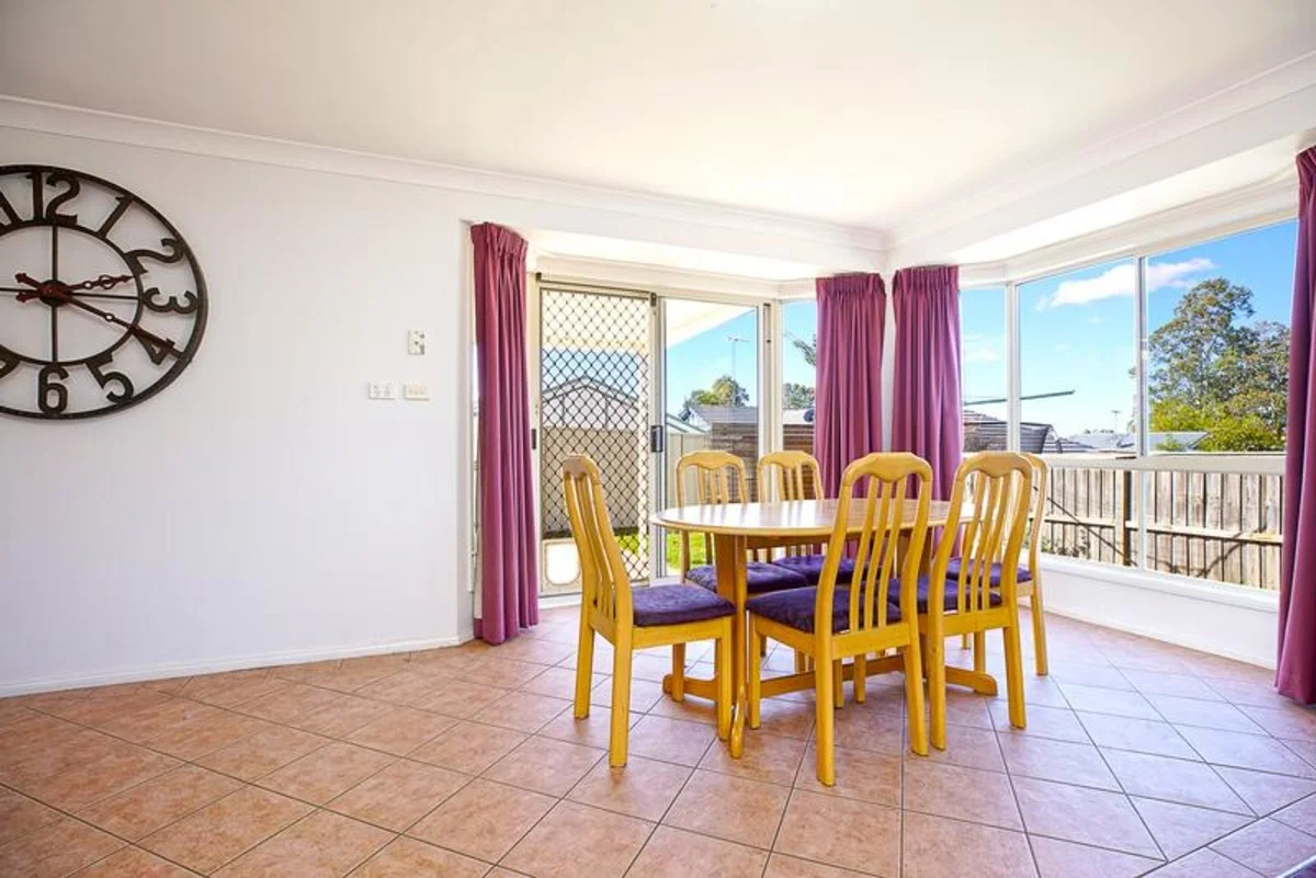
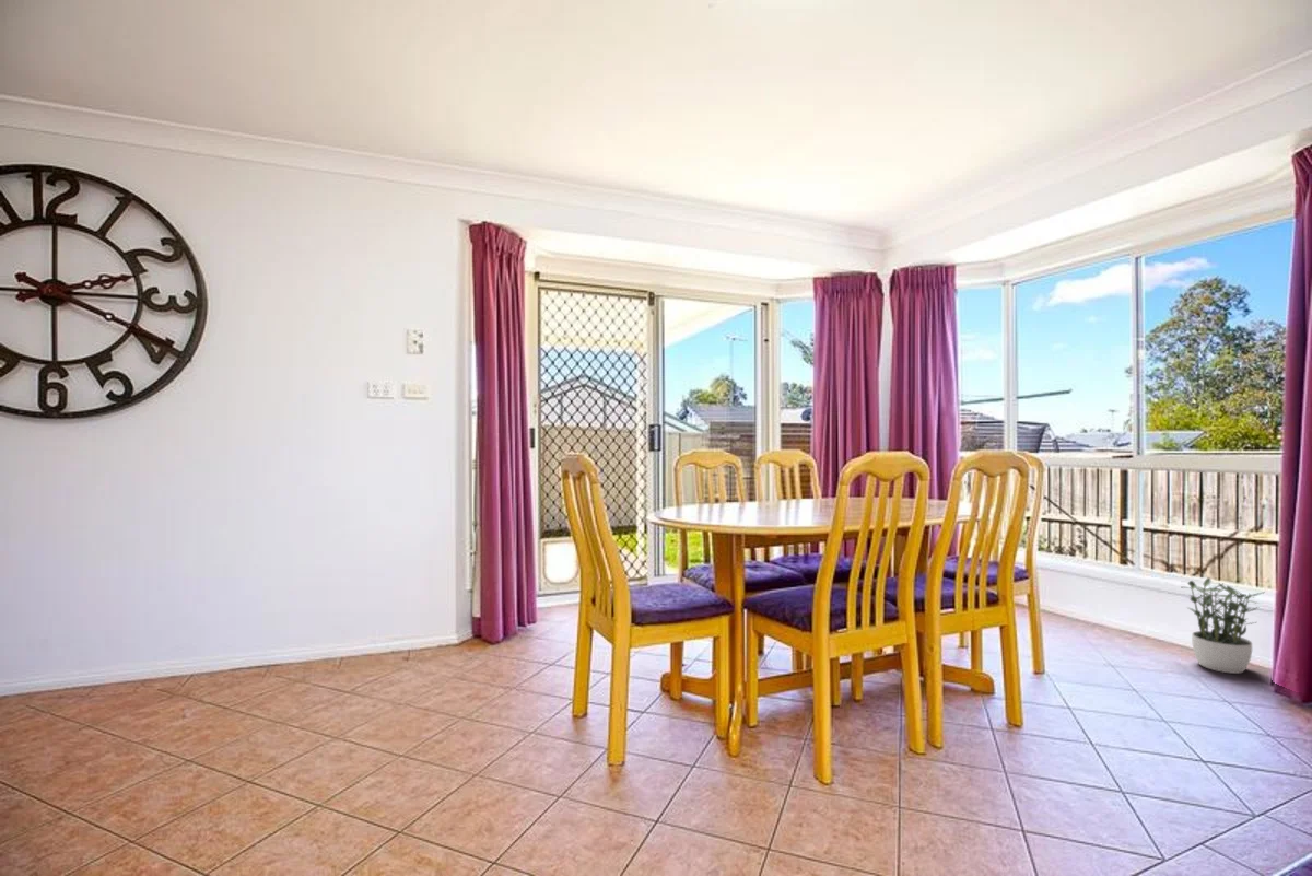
+ potted plant (1218, 621)
